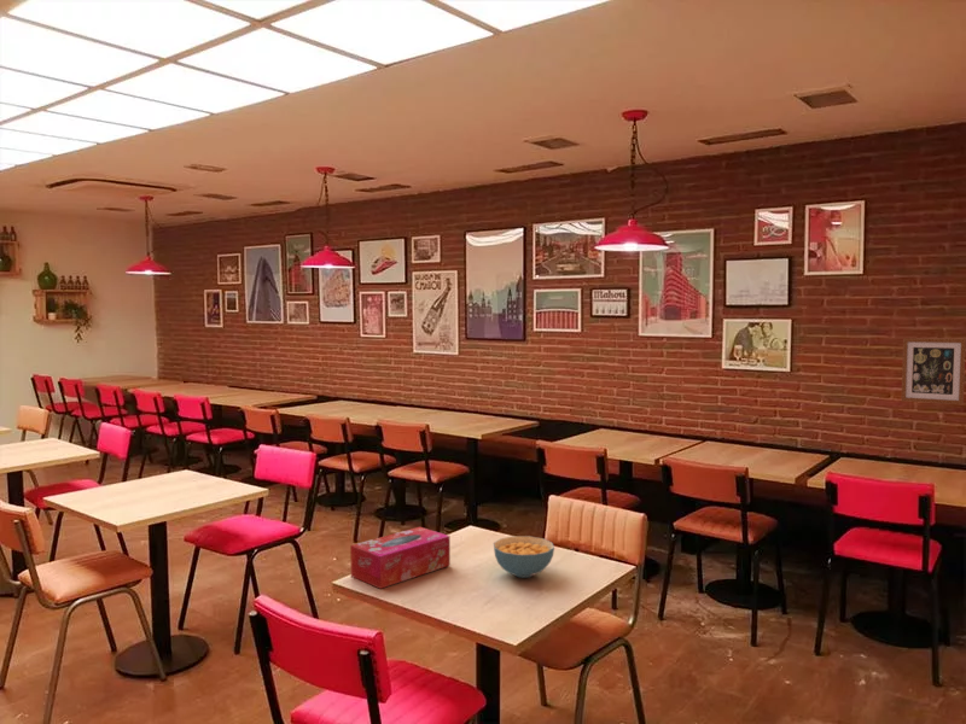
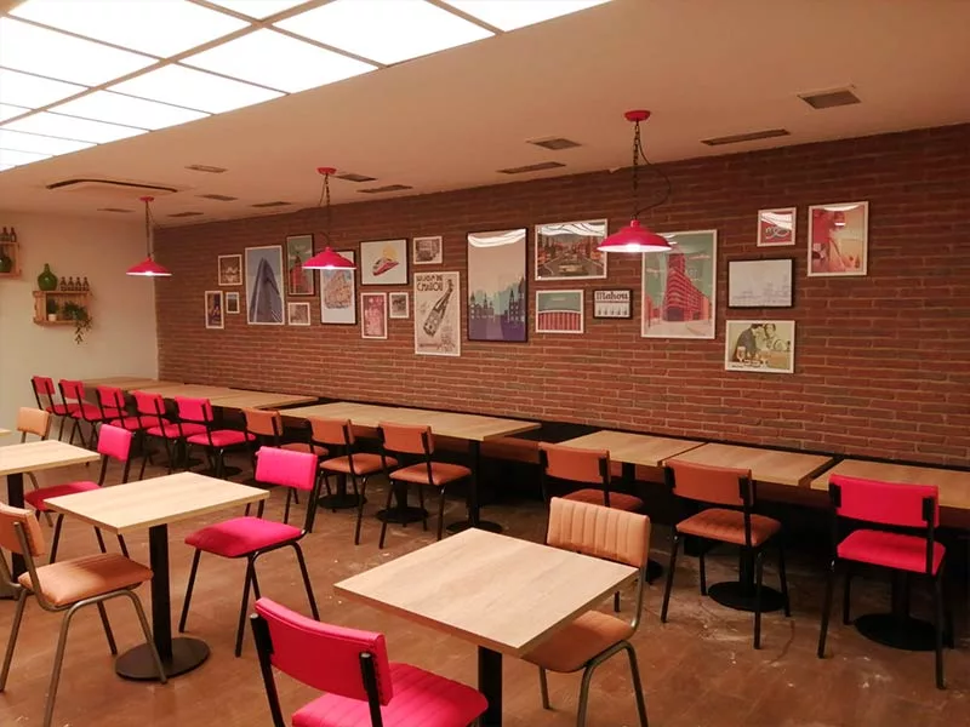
- cereal bowl (523, 560)
- tissue box (401, 555)
- wall art (932, 370)
